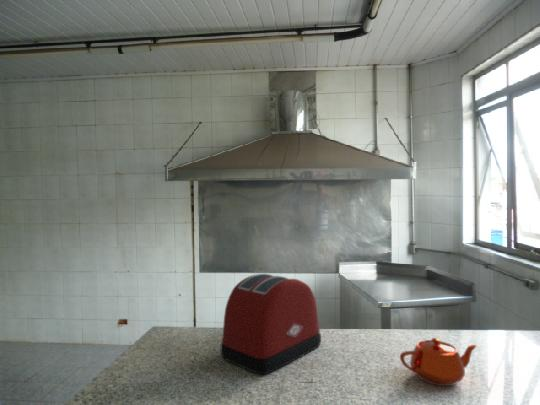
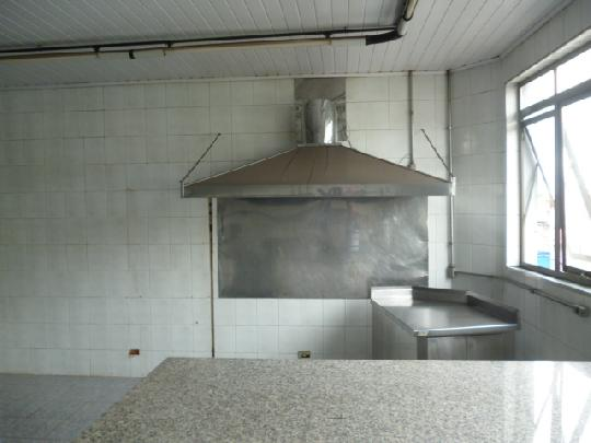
- toaster (271, 313)
- teapot (439, 358)
